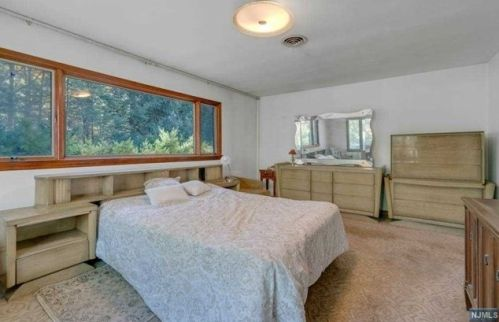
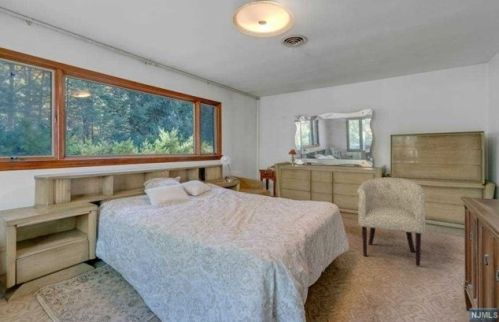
+ chair (390, 215)
